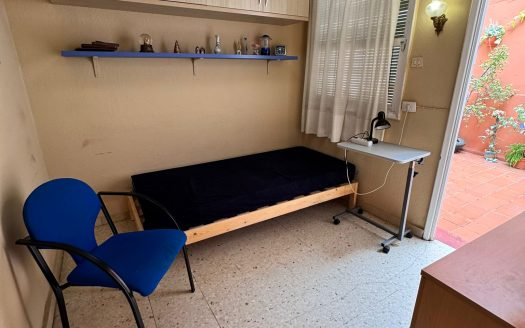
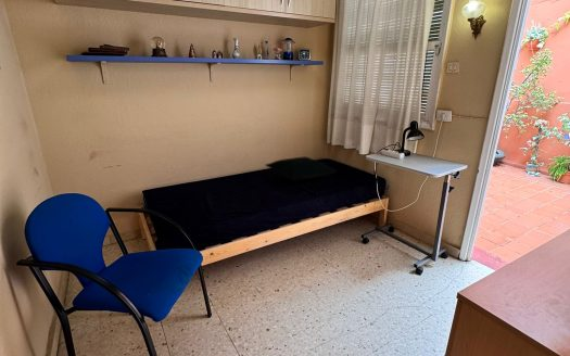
+ pillow (300, 167)
